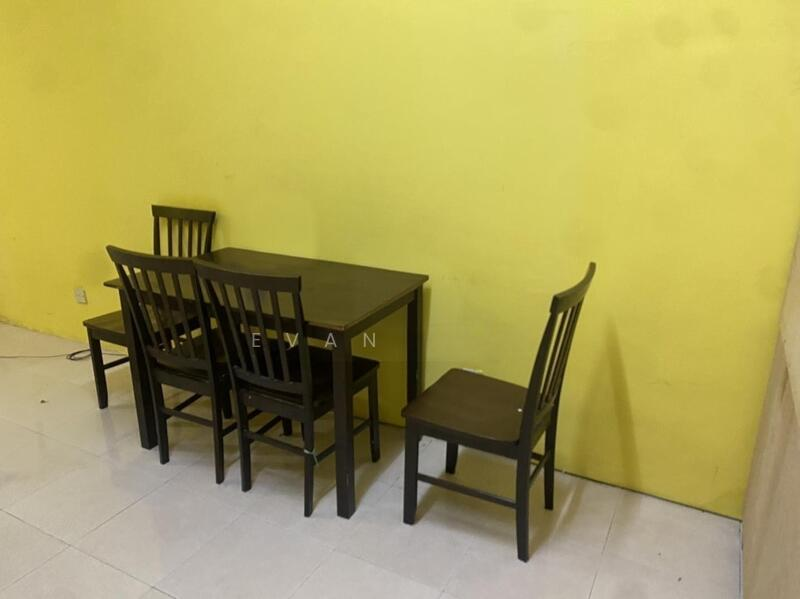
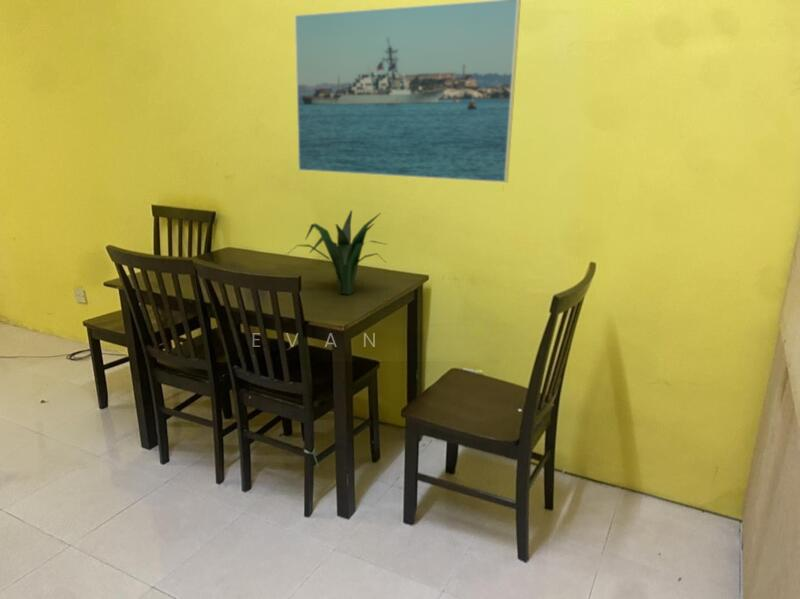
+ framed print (396, 95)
+ plant (343, 256)
